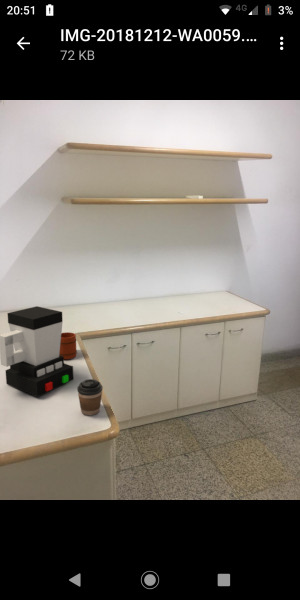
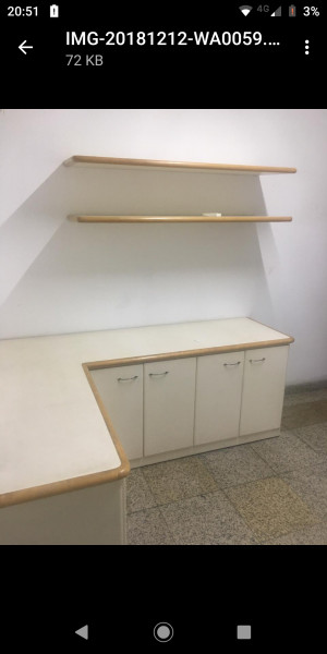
- coffee maker (34, 350)
- mug (68, 344)
- coffee cup (90, 395)
